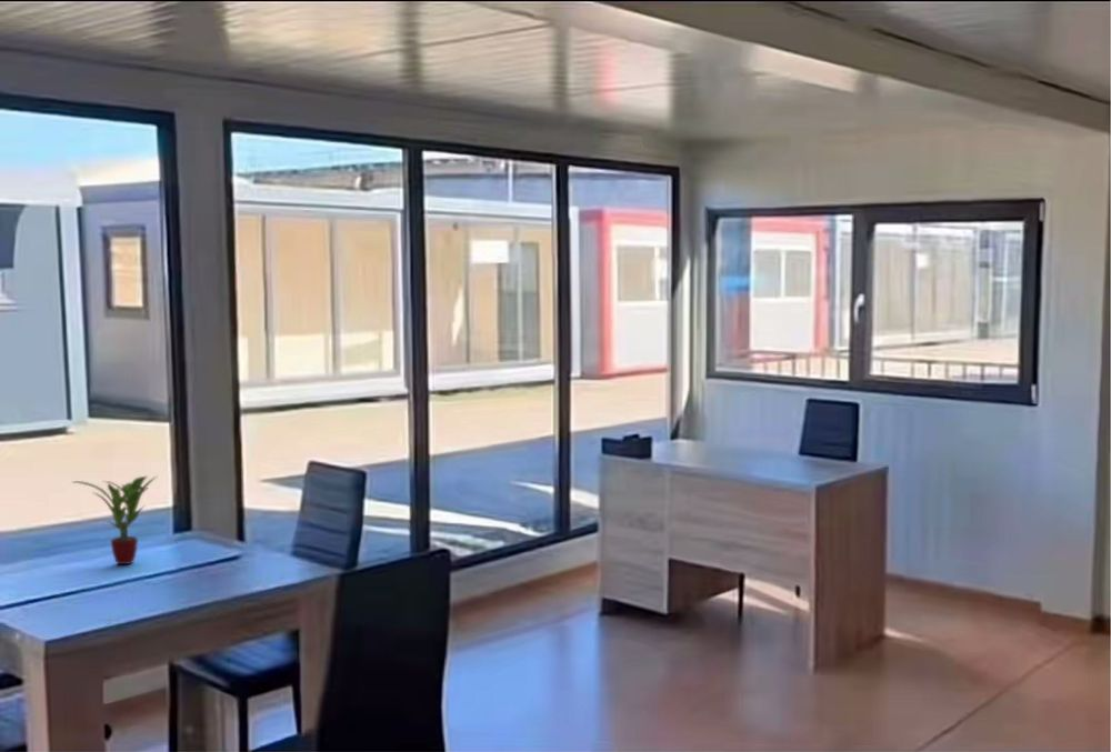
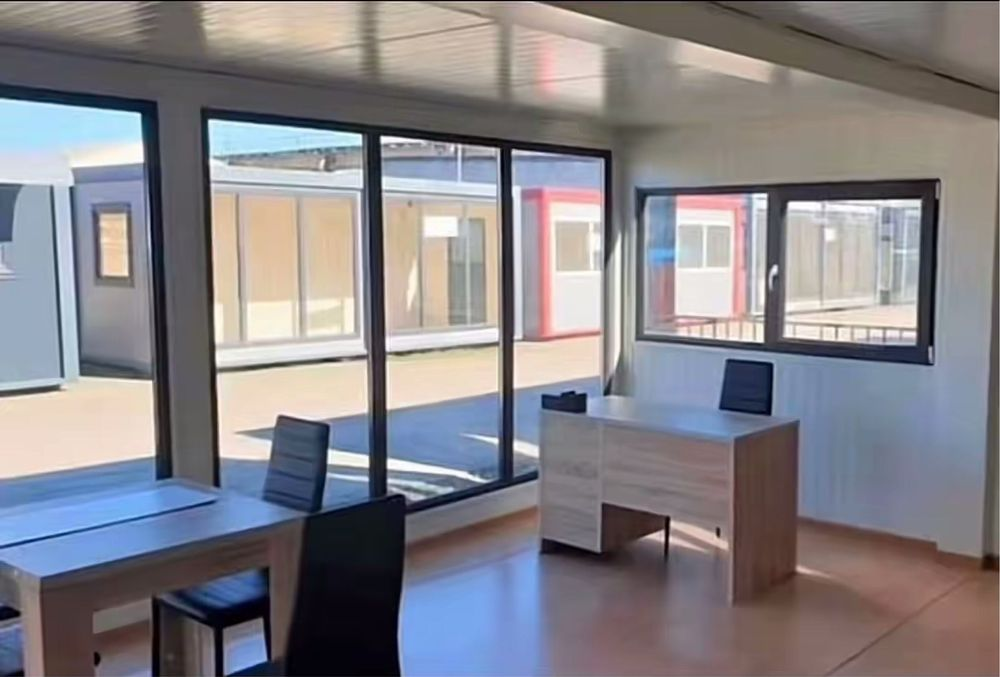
- potted plant (116, 519)
